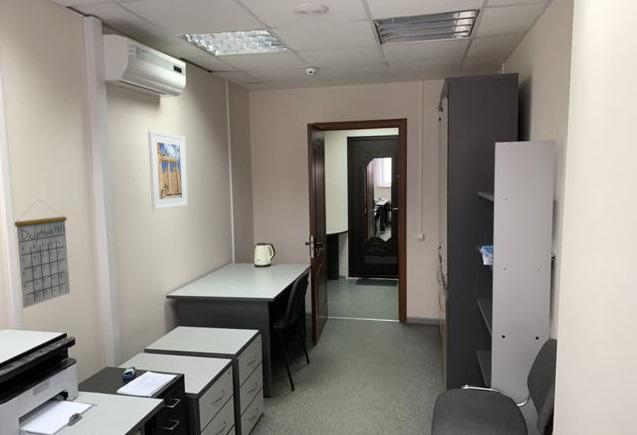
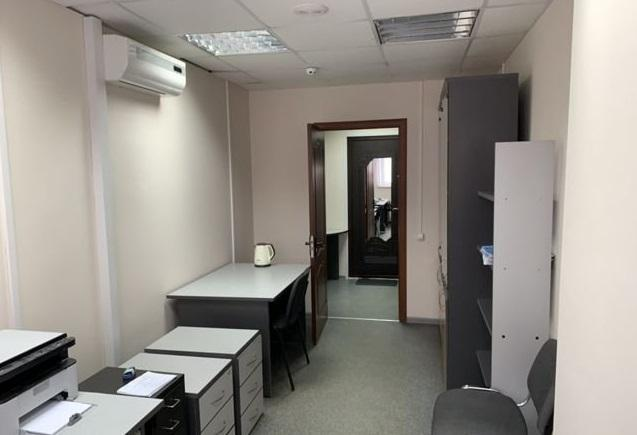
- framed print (169, 171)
- calendar (44, 250)
